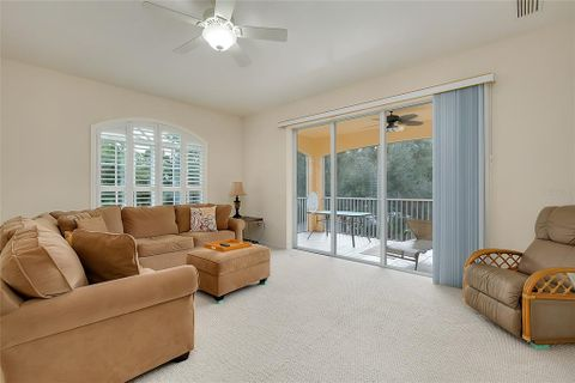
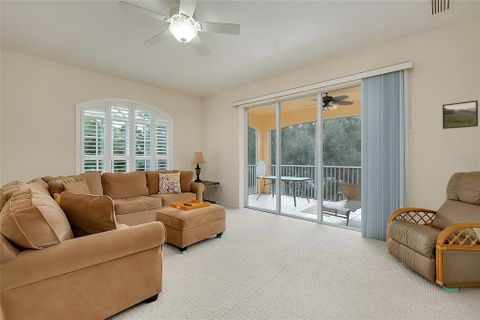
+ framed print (459, 115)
